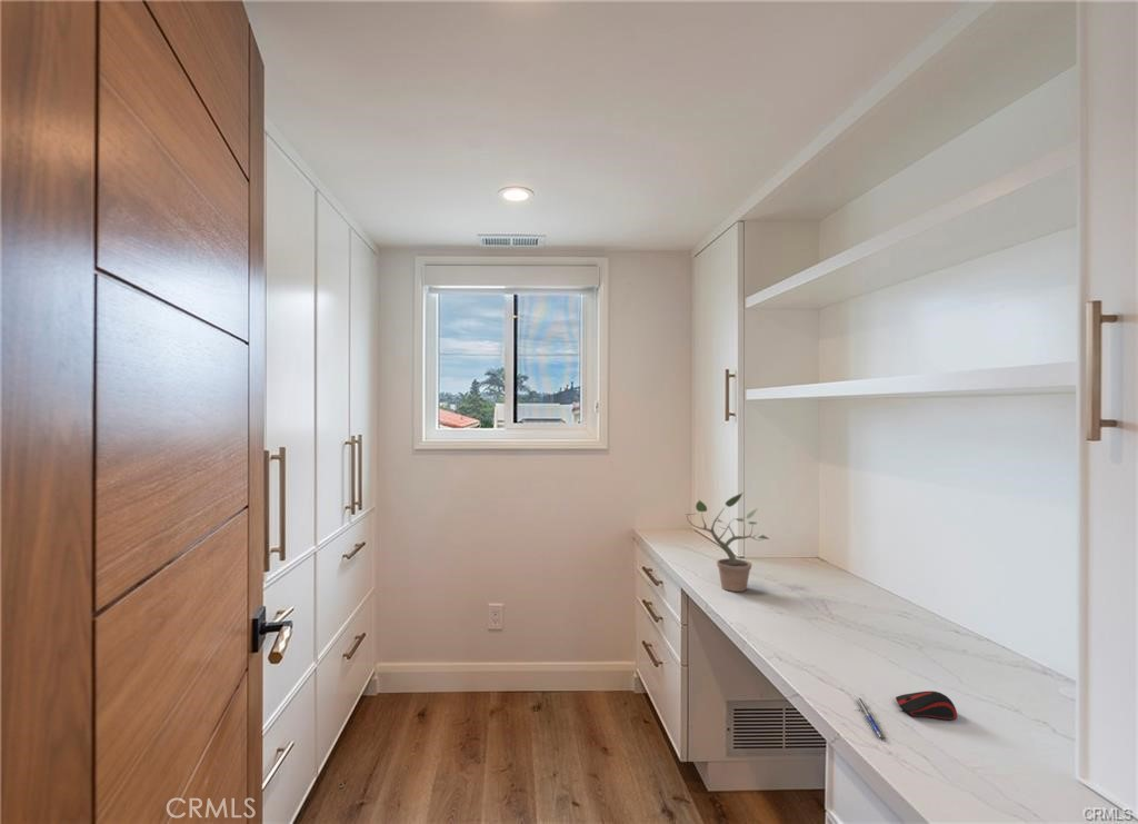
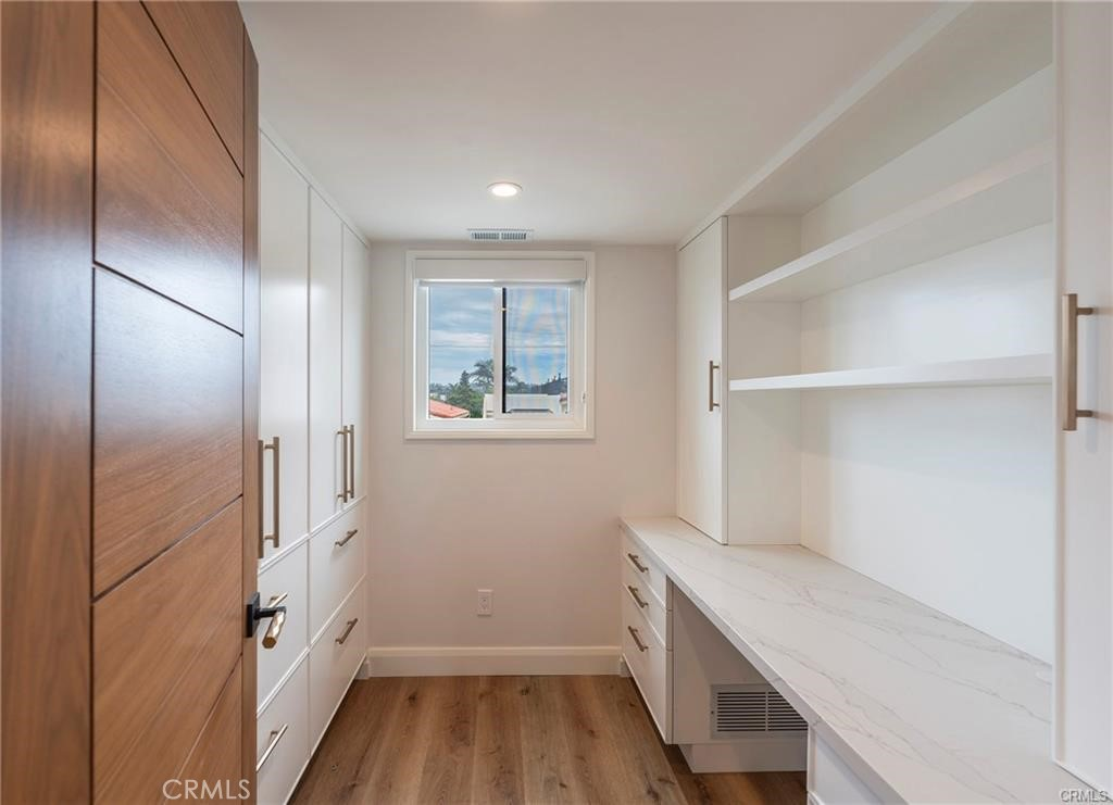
- potted plant (728, 539)
- computer mouse (926, 701)
- pen (869, 716)
